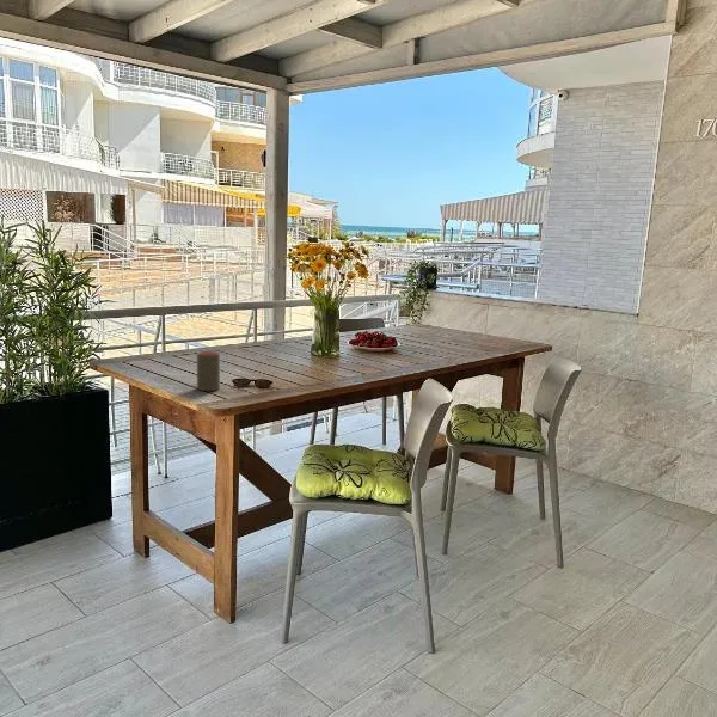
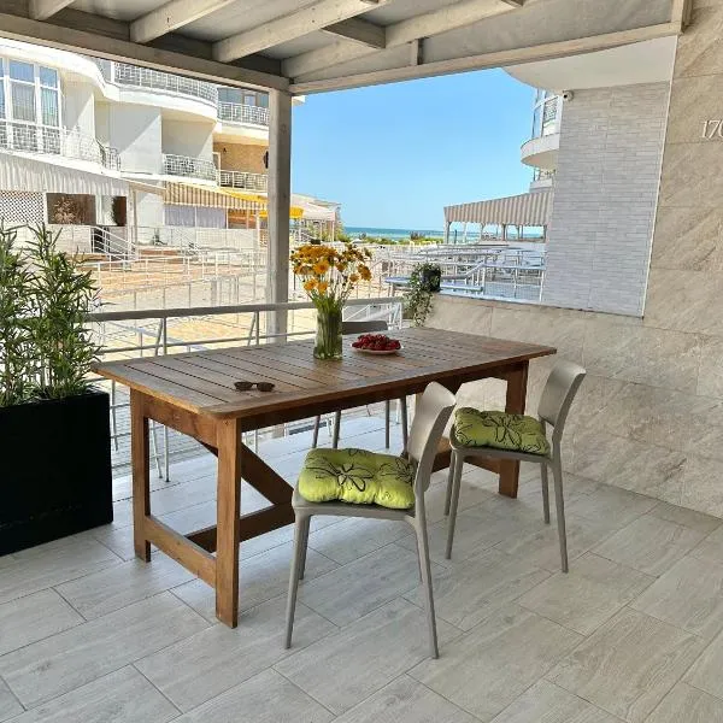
- cup (208, 370)
